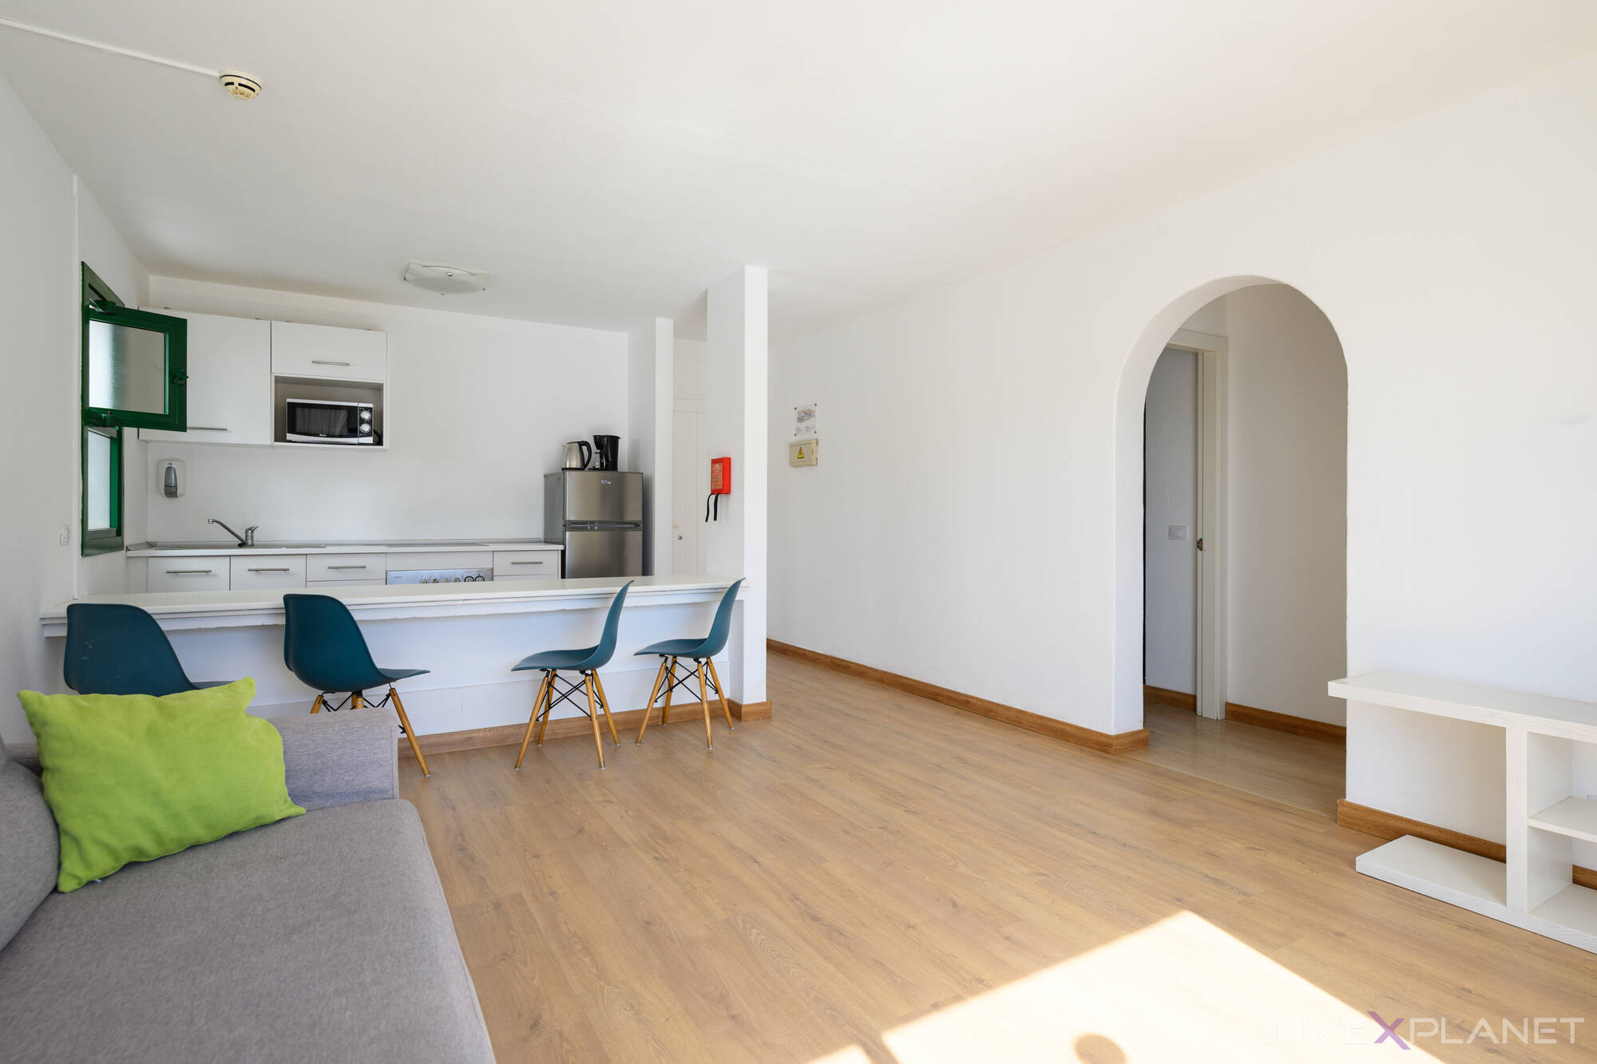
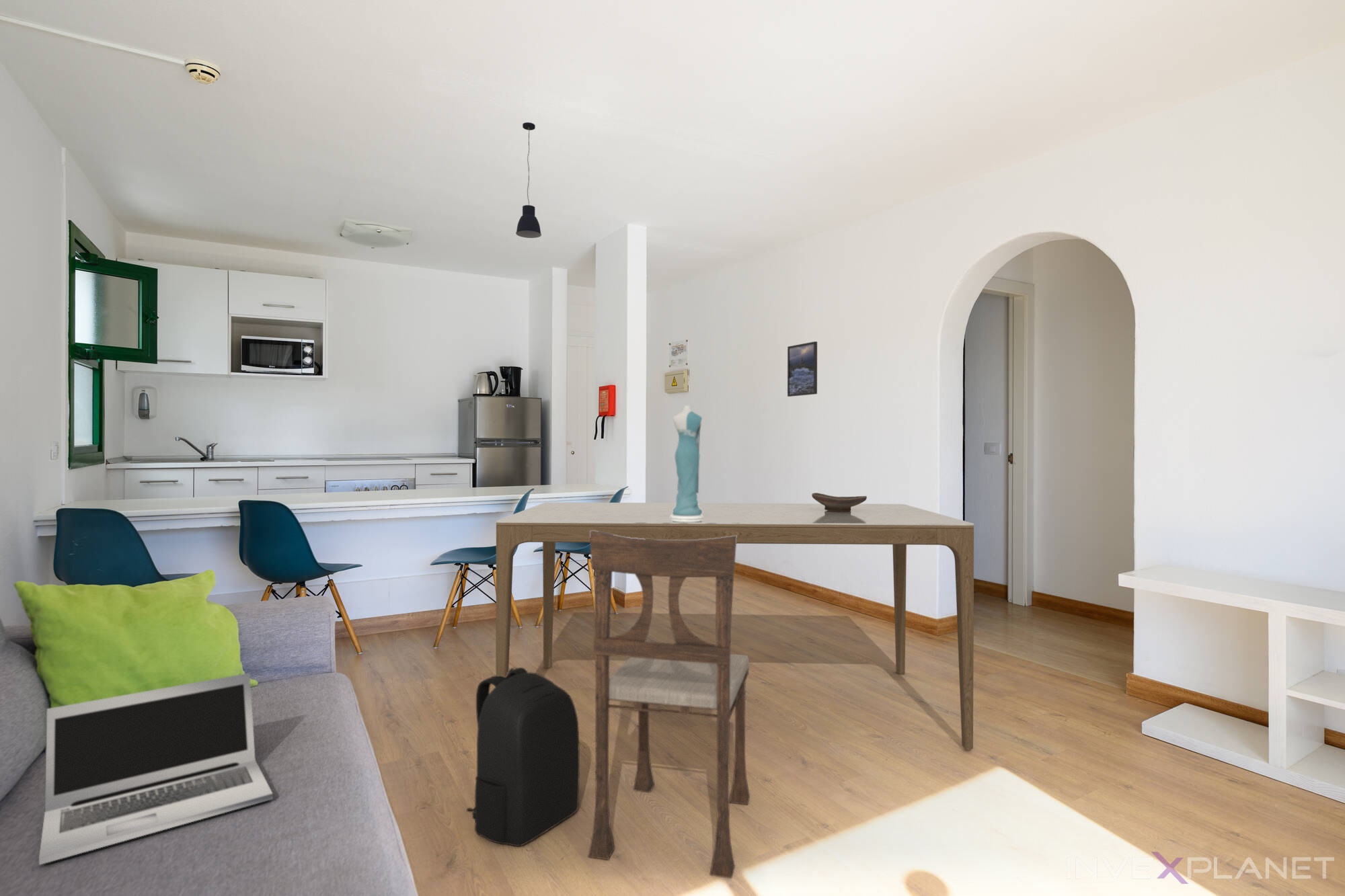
+ decorative bowl (839, 501)
+ dining chair (678, 675)
+ dining table (736, 543)
+ pendant light (529, 179)
+ backpack (518, 741)
+ laptop (160, 755)
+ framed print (802, 370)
+ dress (687, 460)
